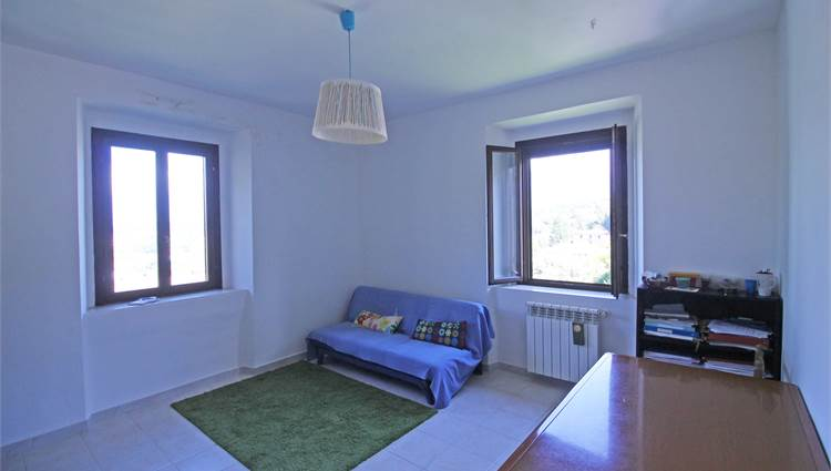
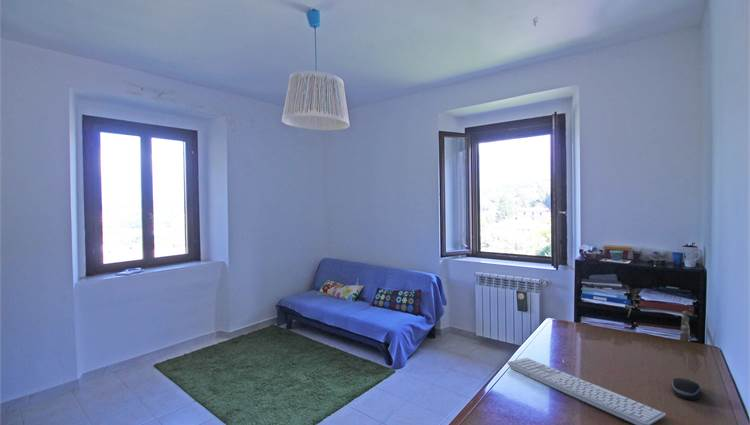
+ computer mouse (686, 385)
+ keyboard (575, 385)
